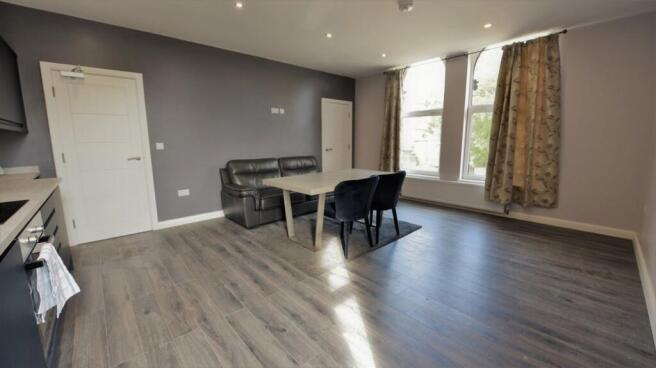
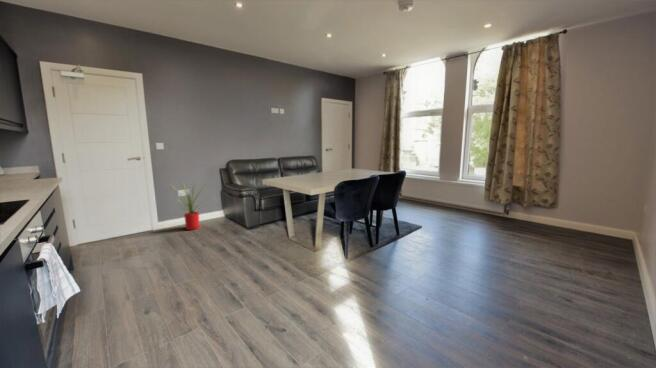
+ house plant (190, 203)
